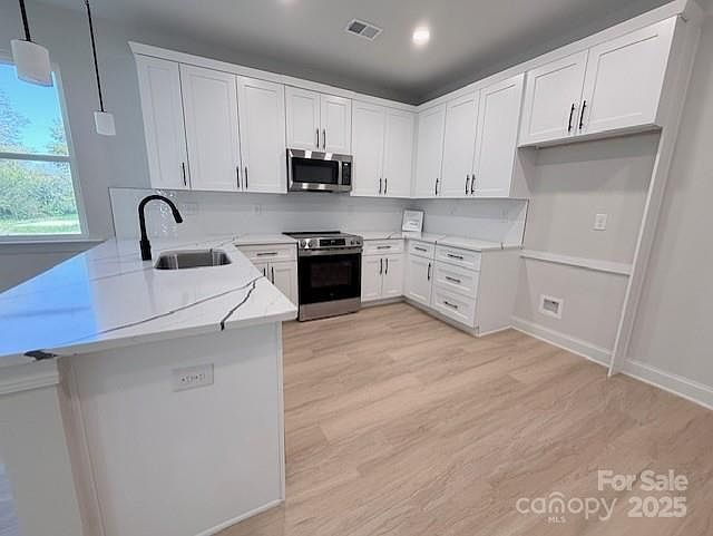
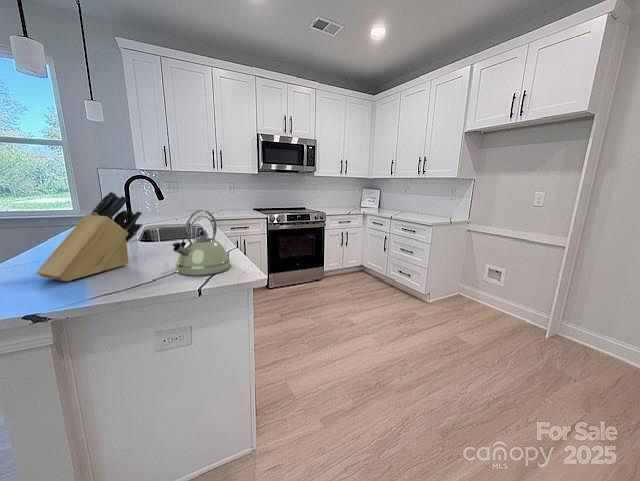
+ knife block (95, 231)
+ kettle (199, 239)
